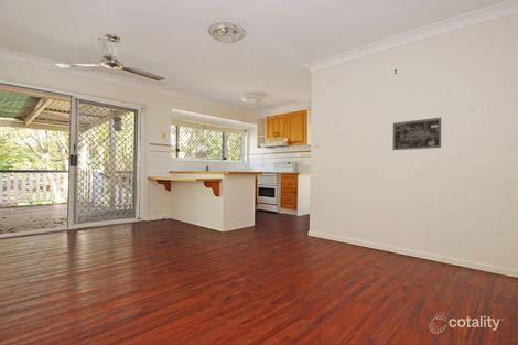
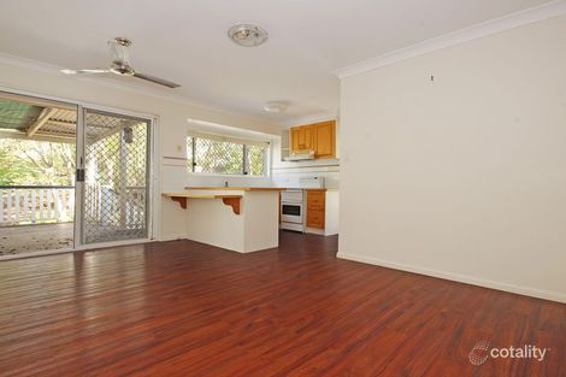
- wall art (416, 134)
